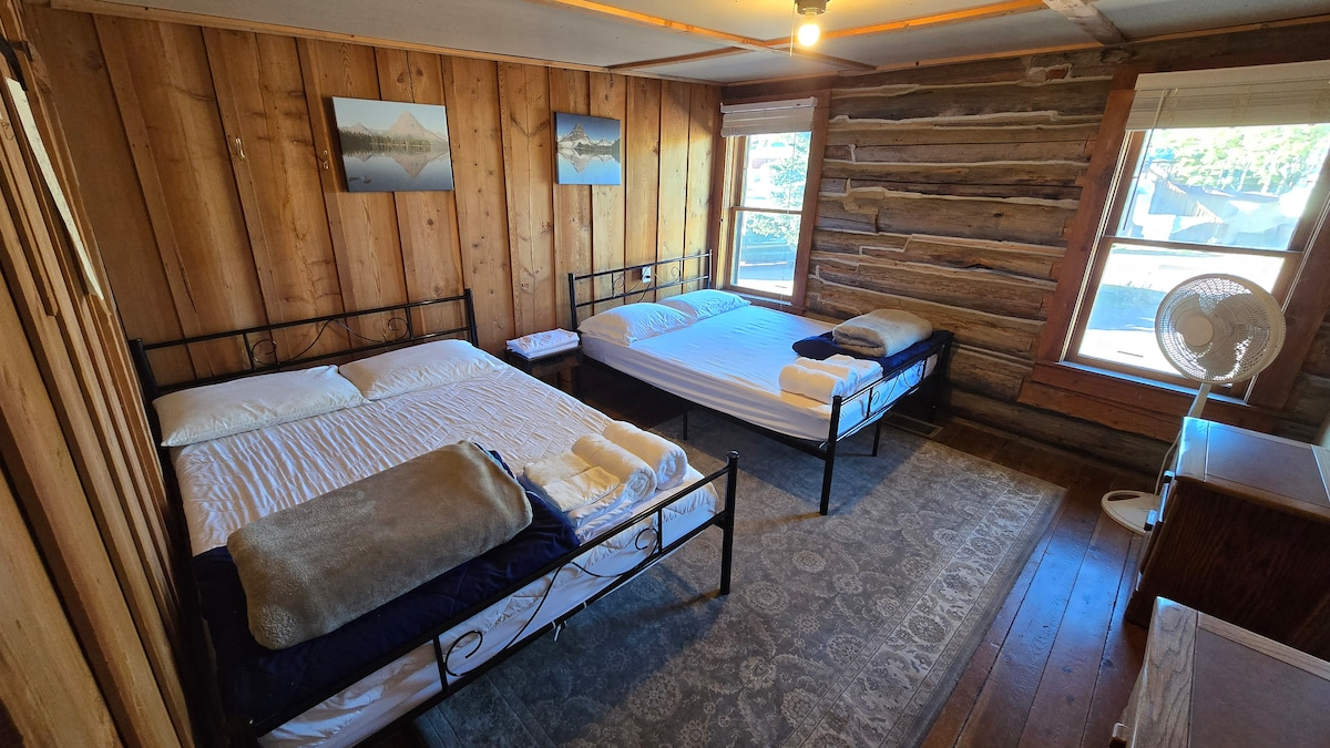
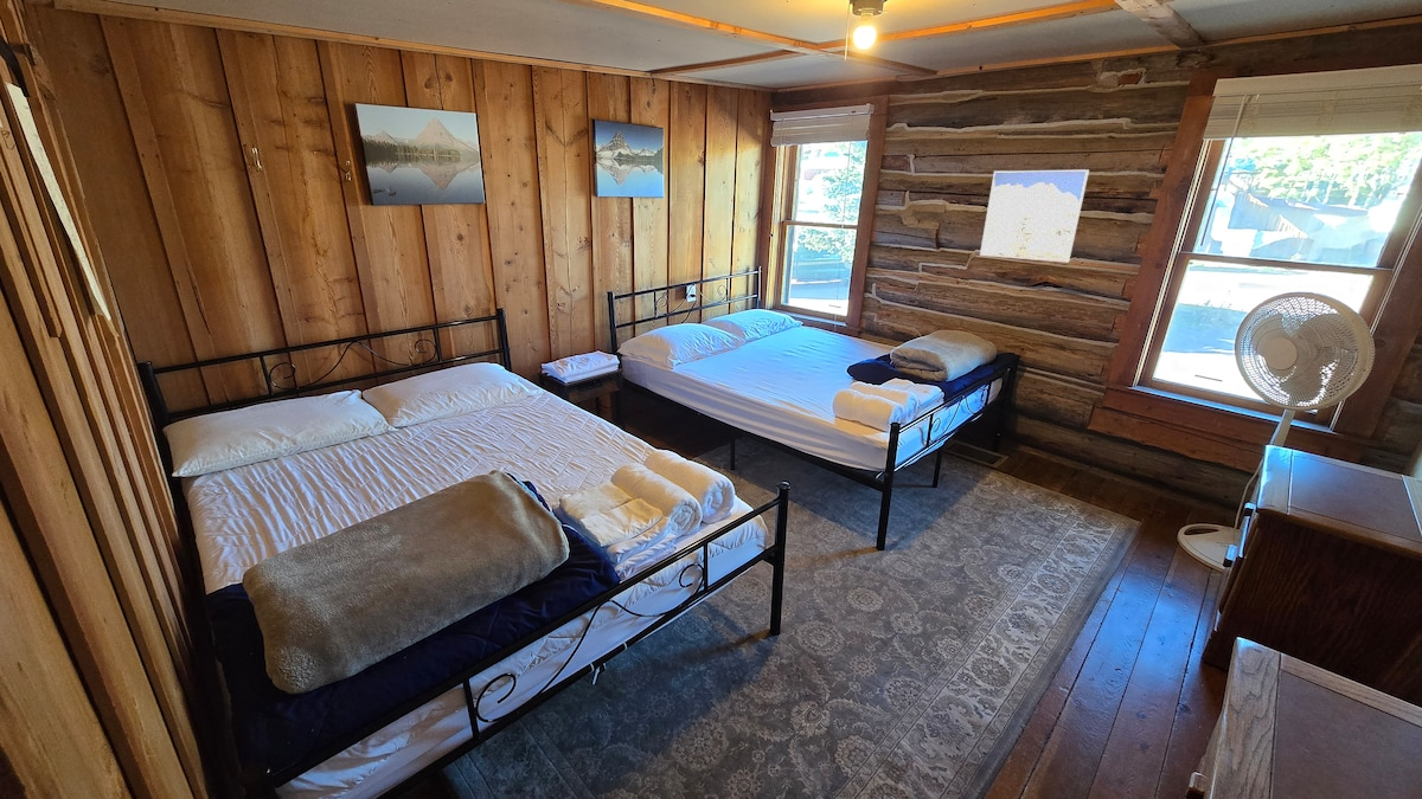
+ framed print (1030, 215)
